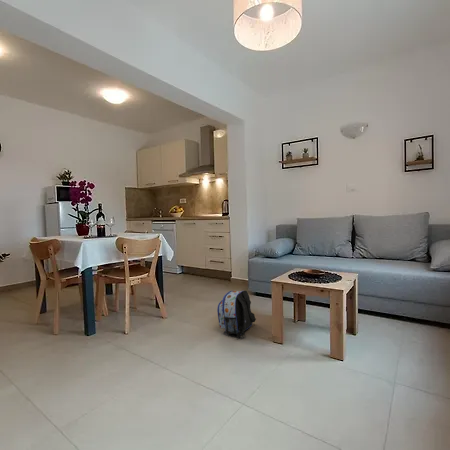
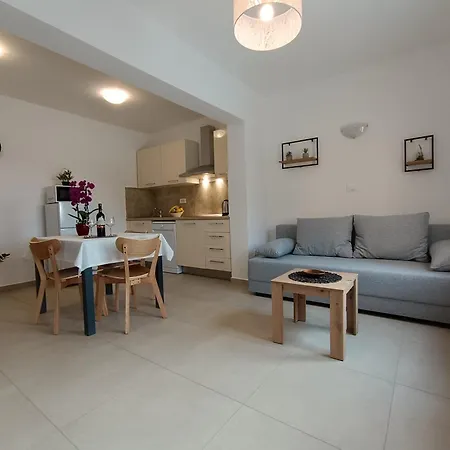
- backpack (236, 310)
